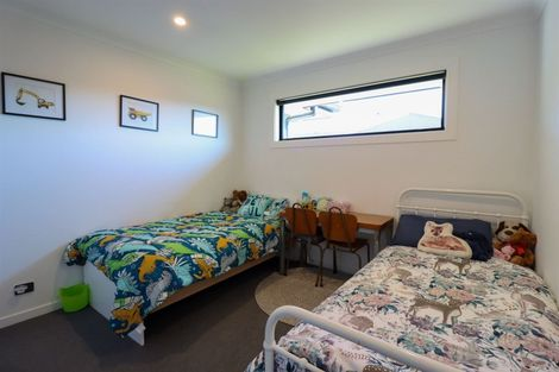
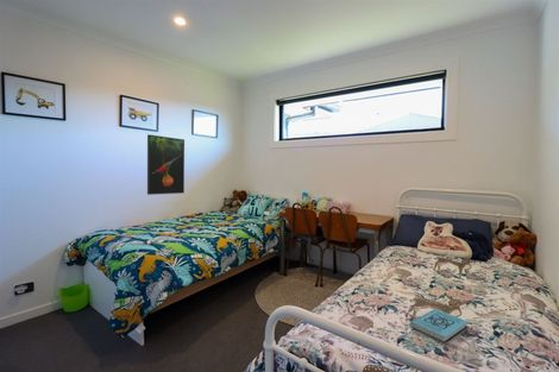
+ book (439, 324)
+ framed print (167, 165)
